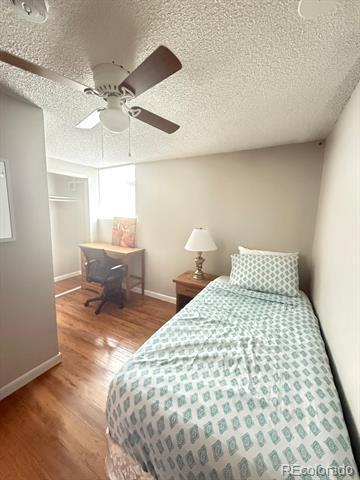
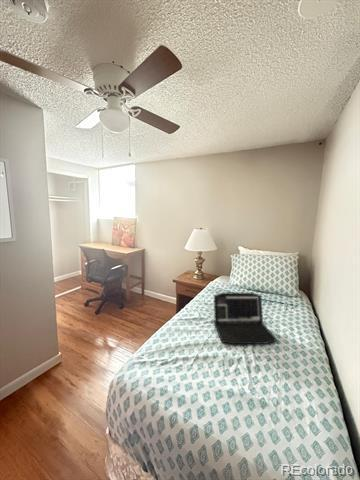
+ laptop (243, 316)
